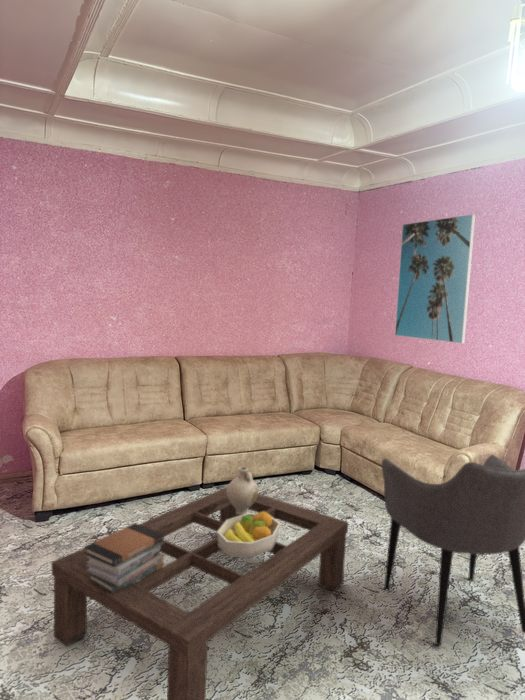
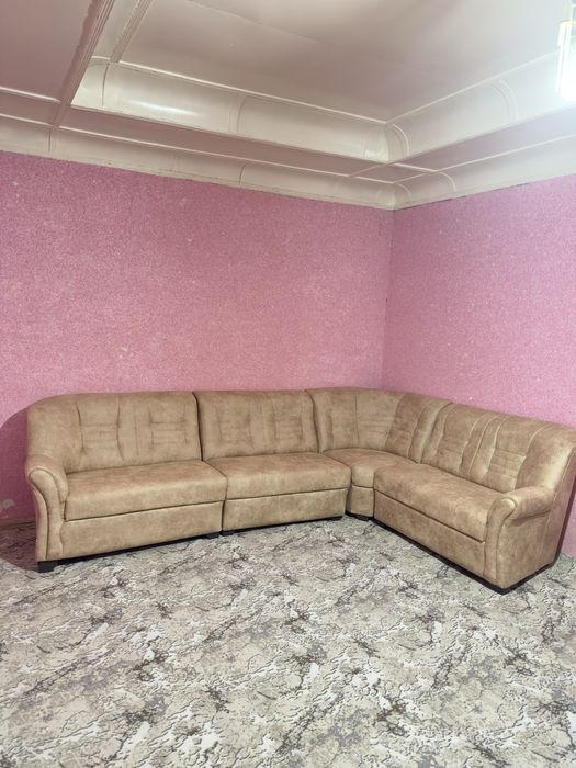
- coffee table (214, 574)
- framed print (431, 280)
- fruit bowl (249, 532)
- book stack (125, 556)
- armchair (458, 524)
- decorative vase (242, 490)
